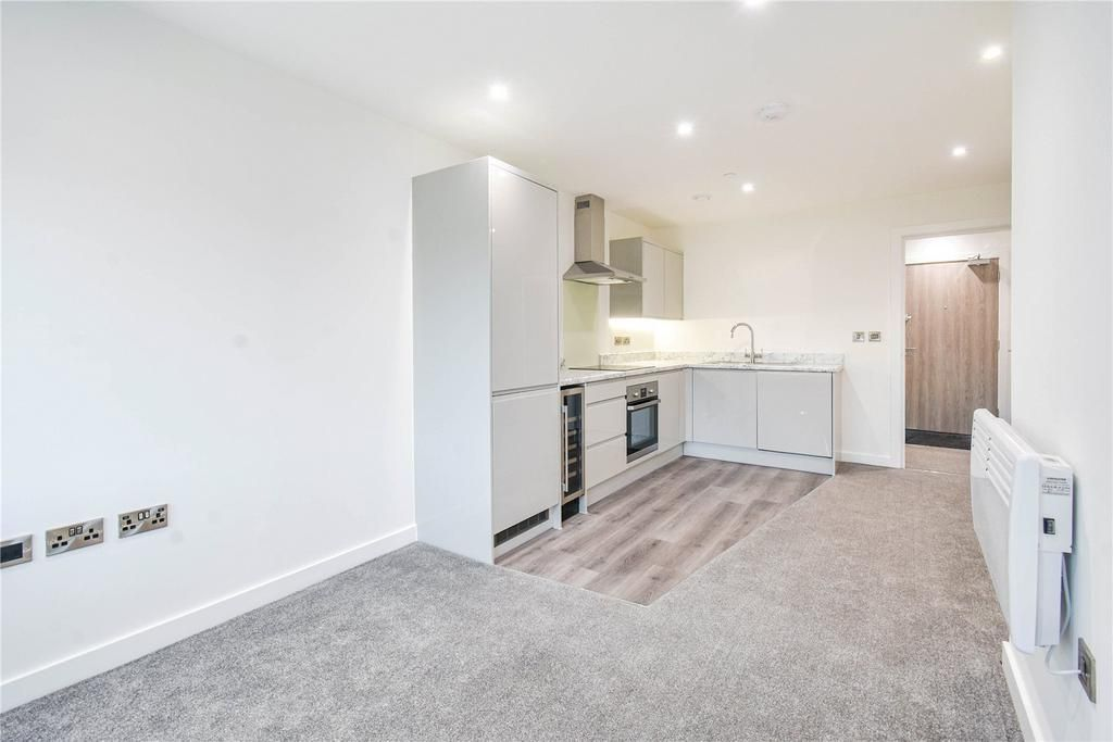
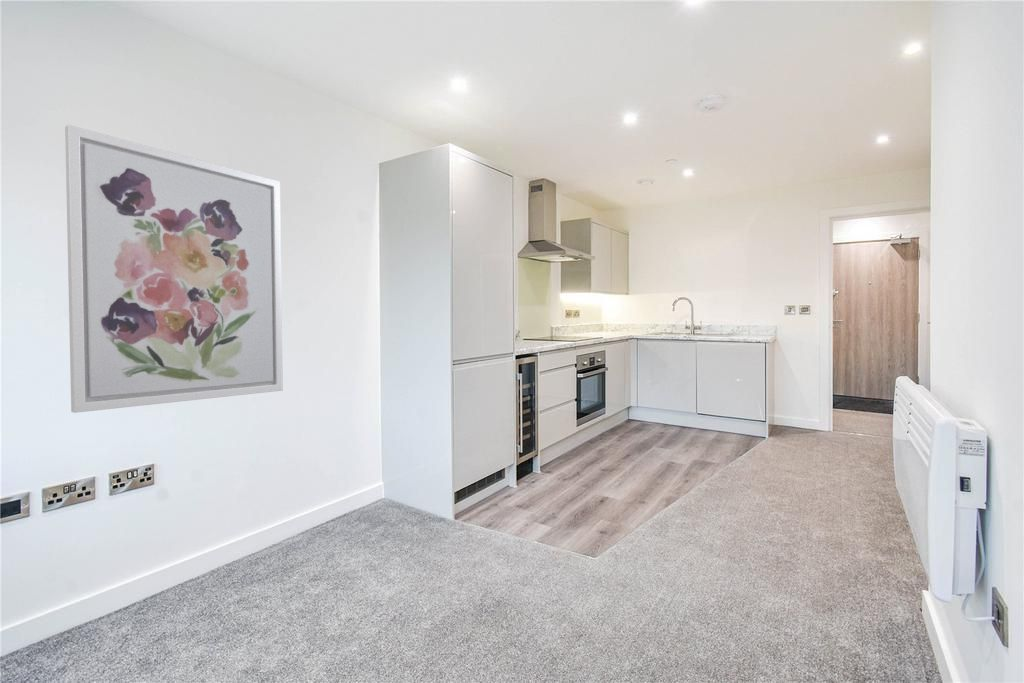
+ wall art (191, 279)
